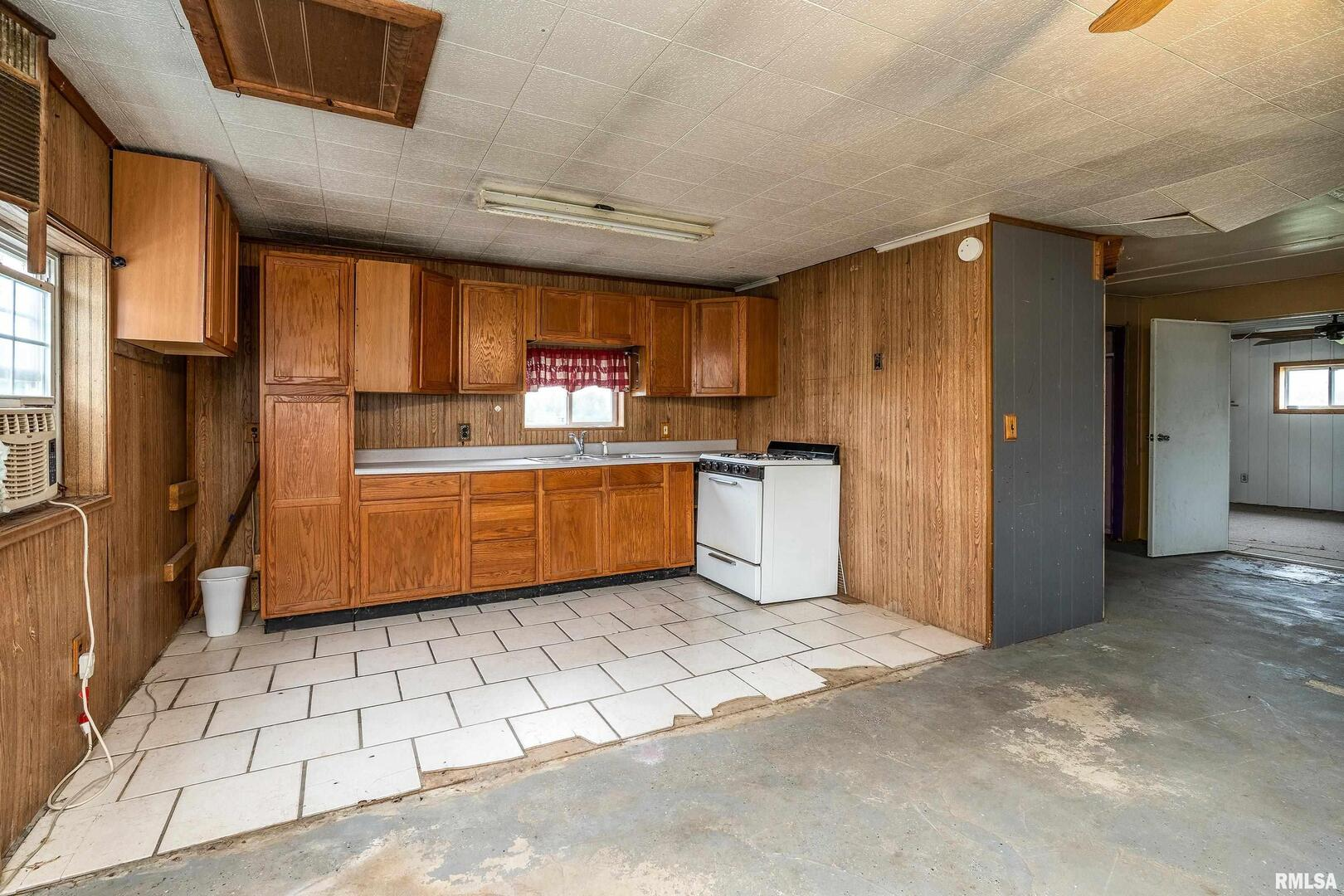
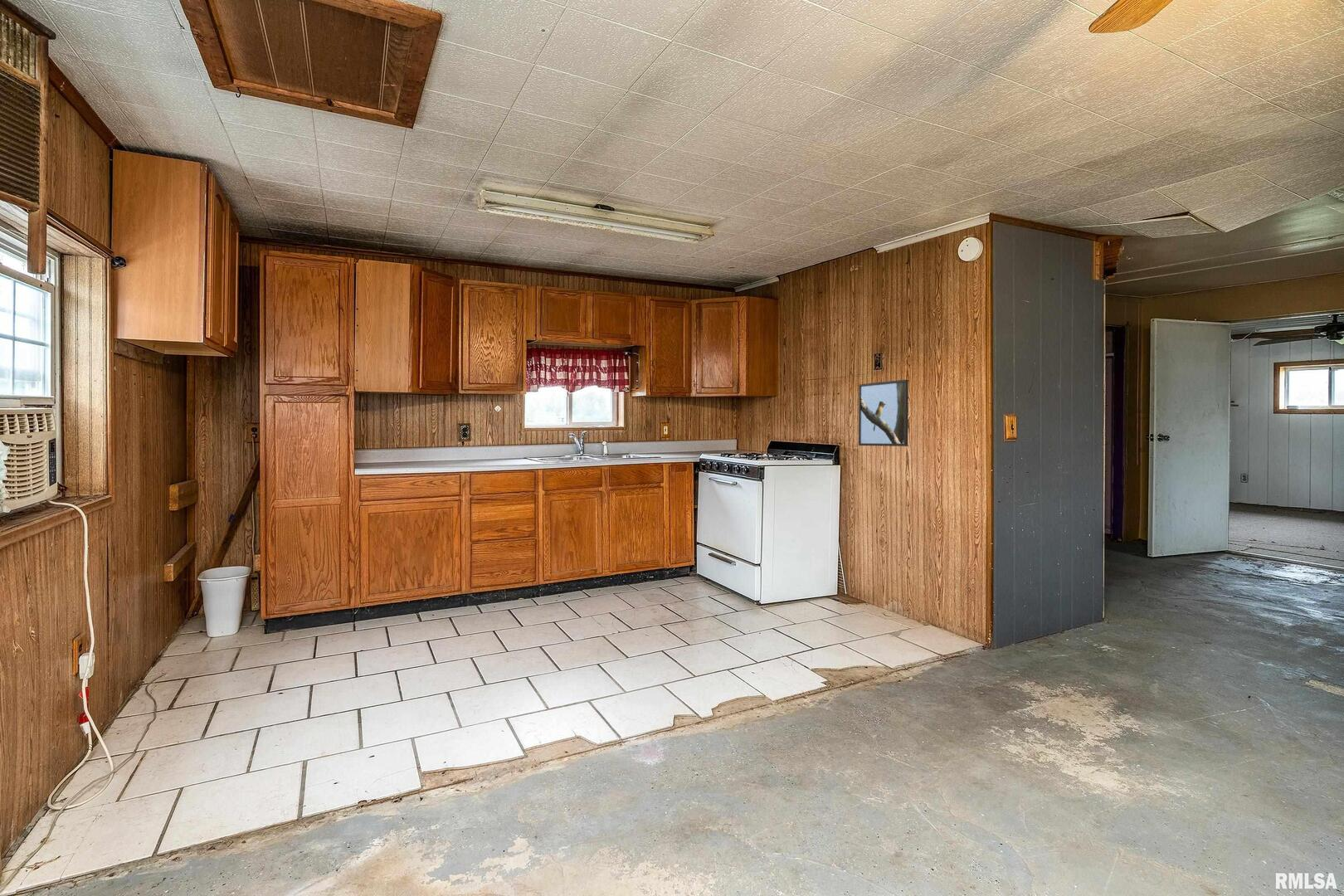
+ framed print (882, 414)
